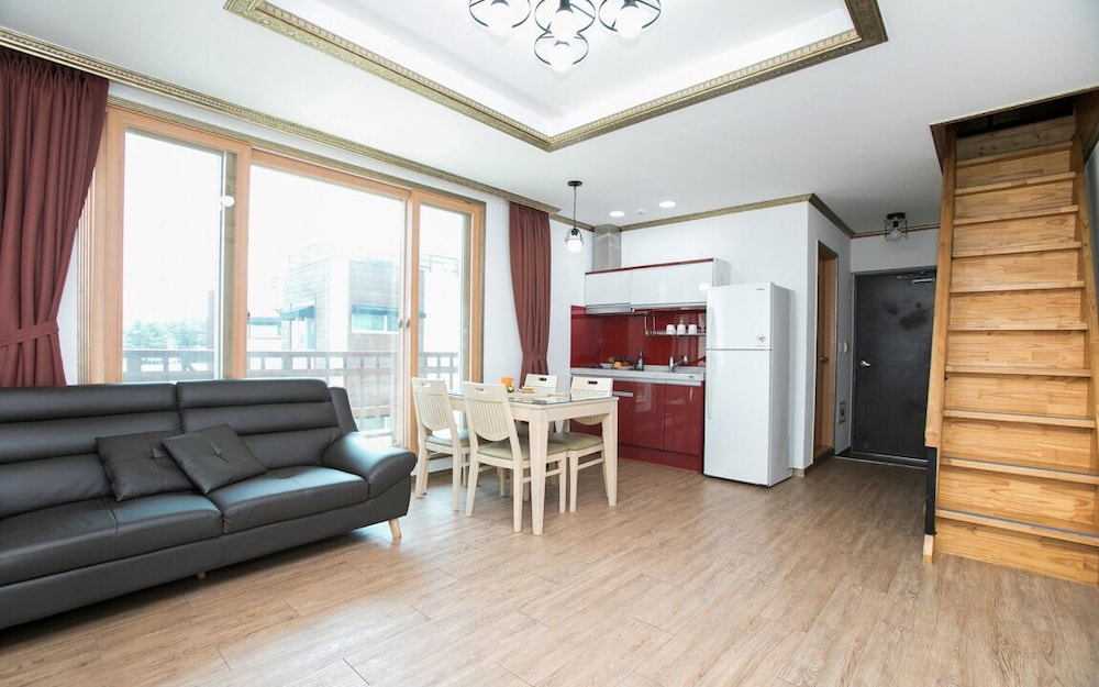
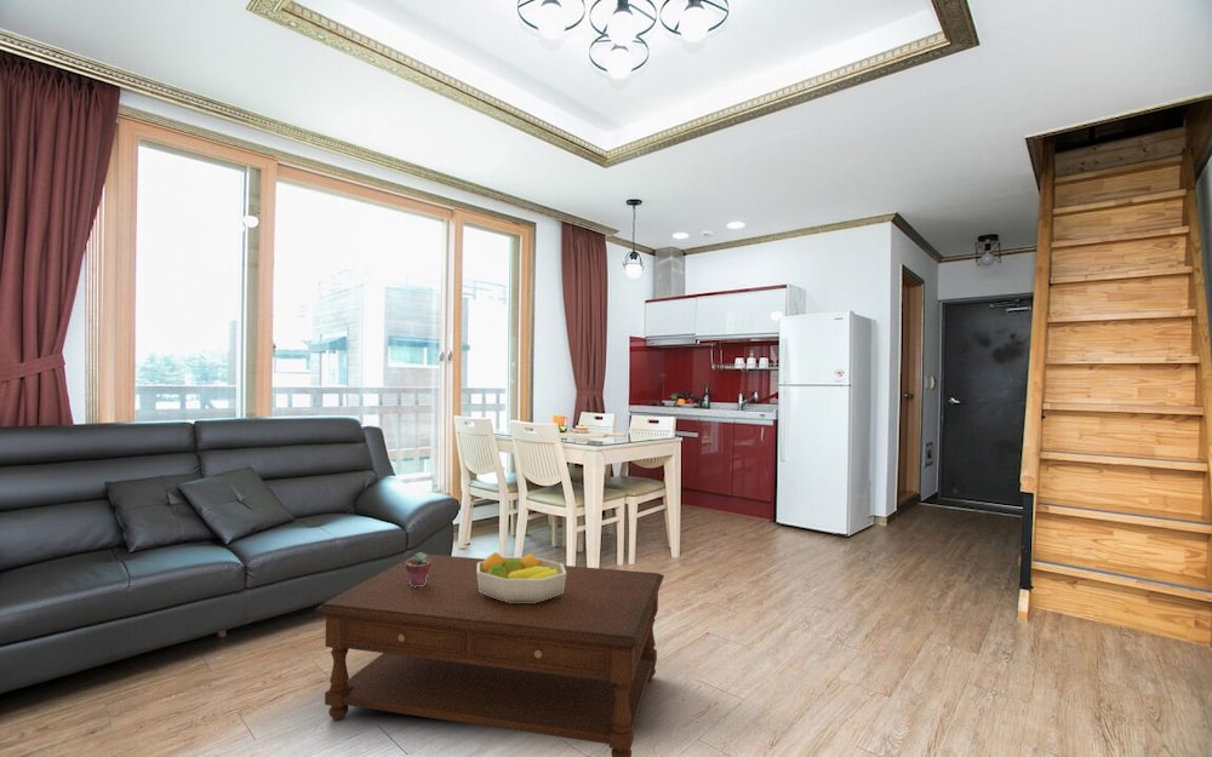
+ potted succulent (418, 567)
+ coffee table (504, 642)
+ fruit bowl (520, 574)
